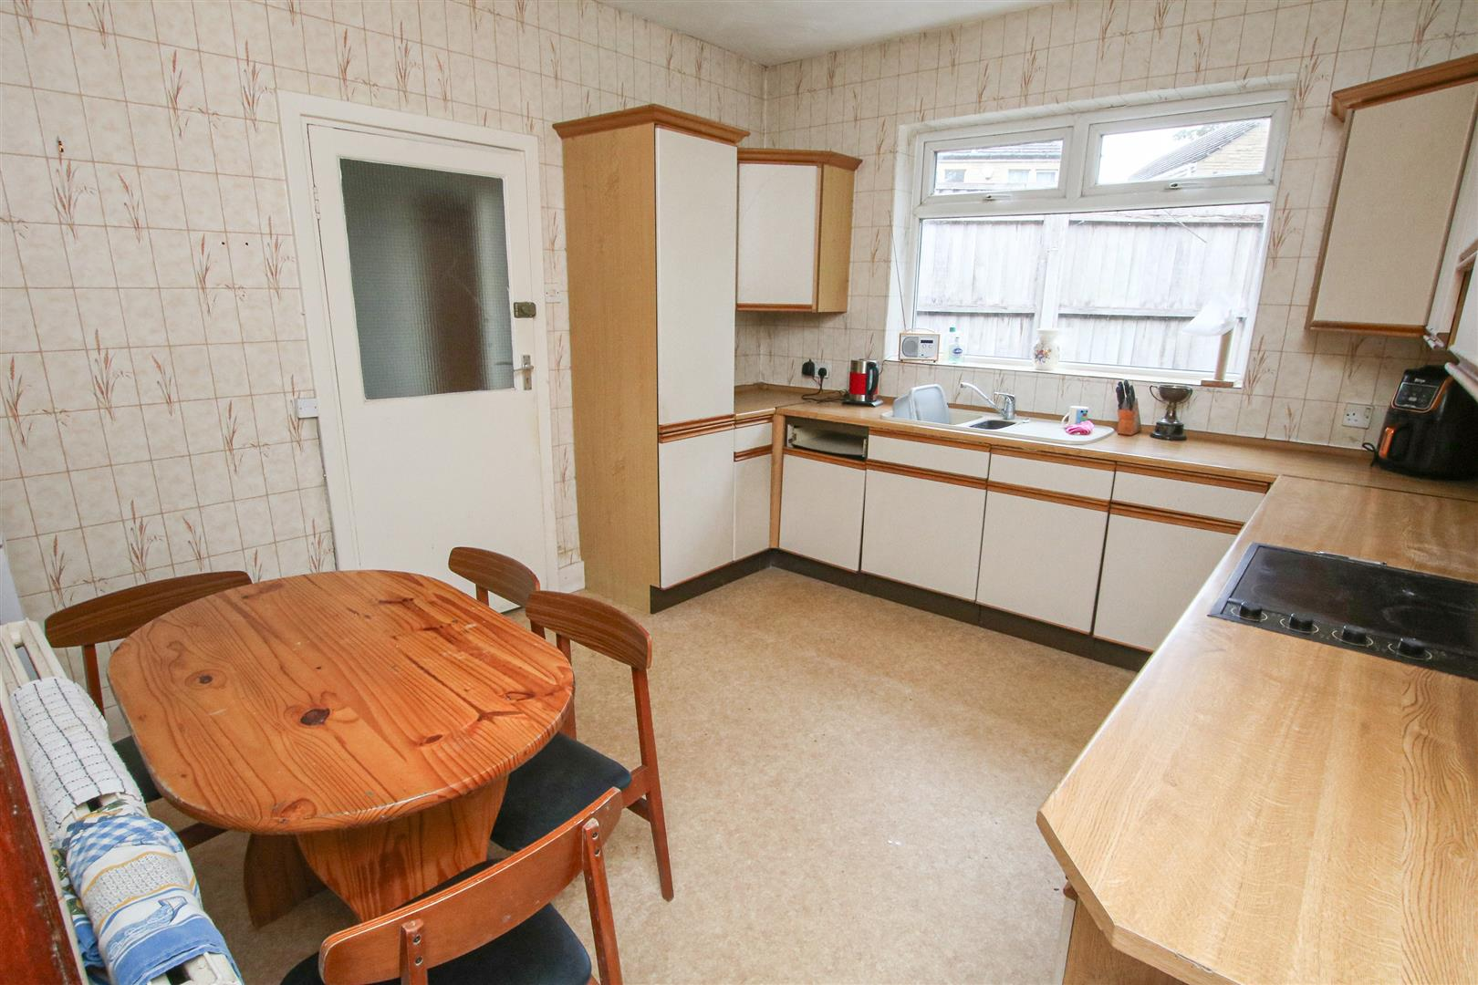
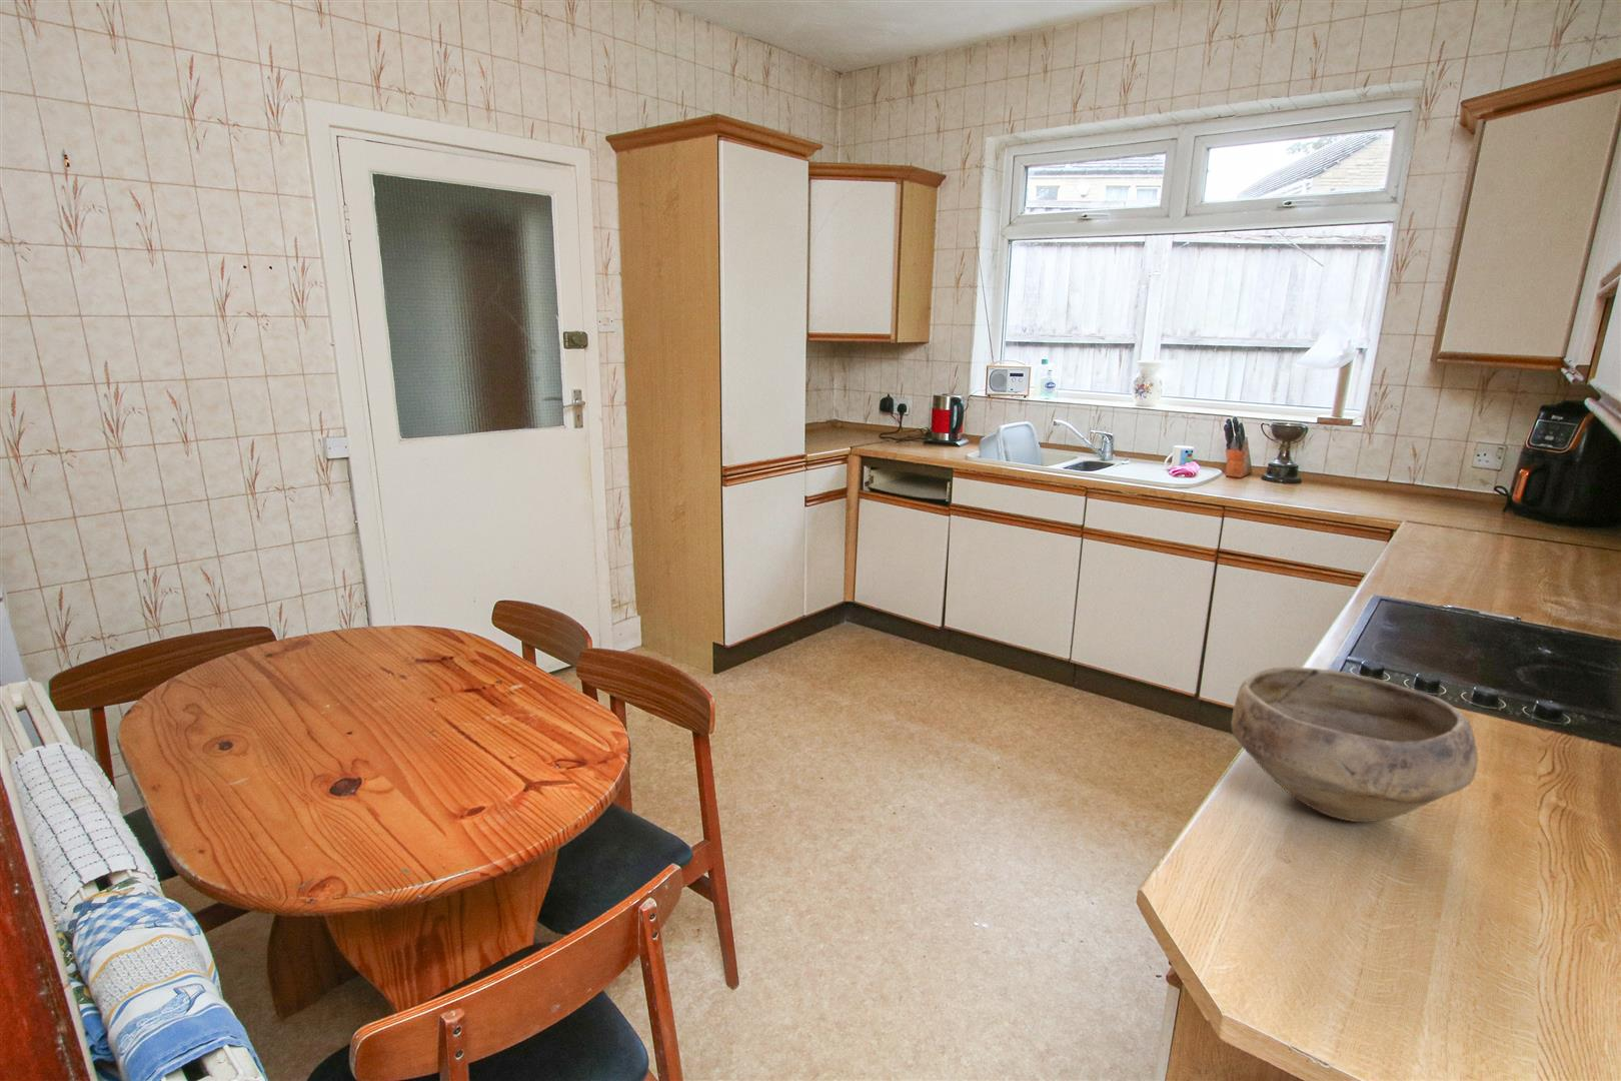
+ bowl (1344, 750)
